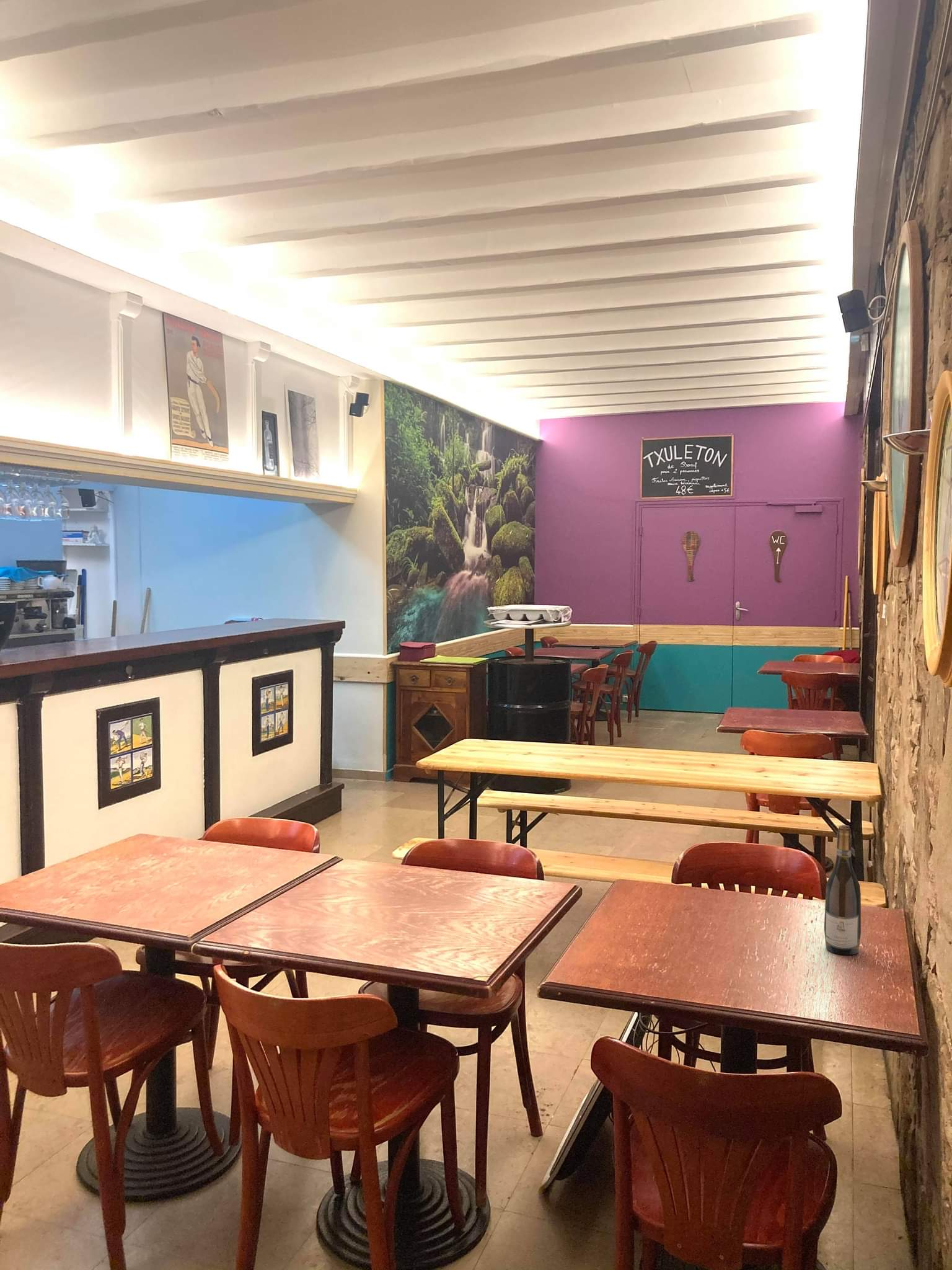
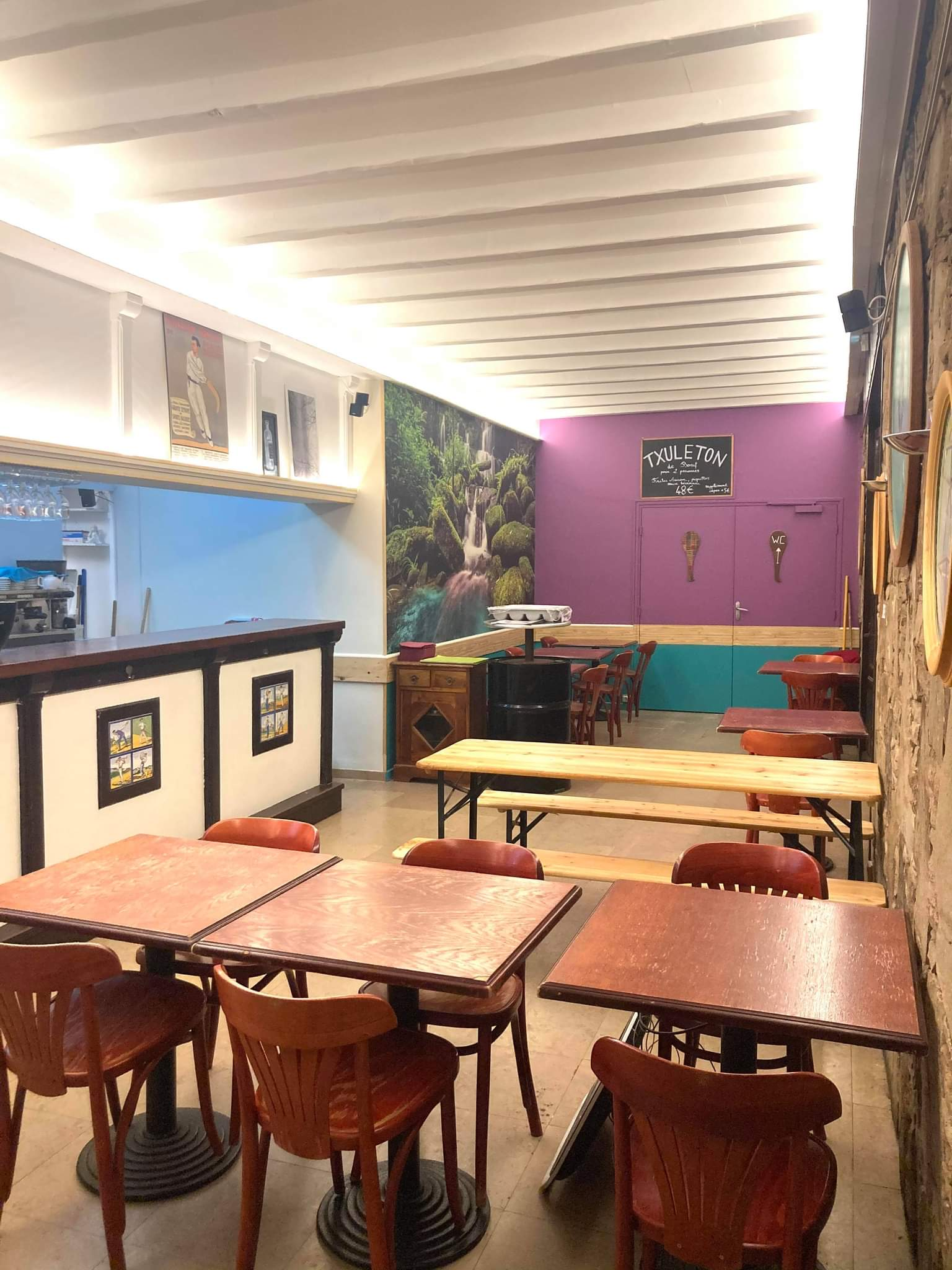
- wine bottle (843, 887)
